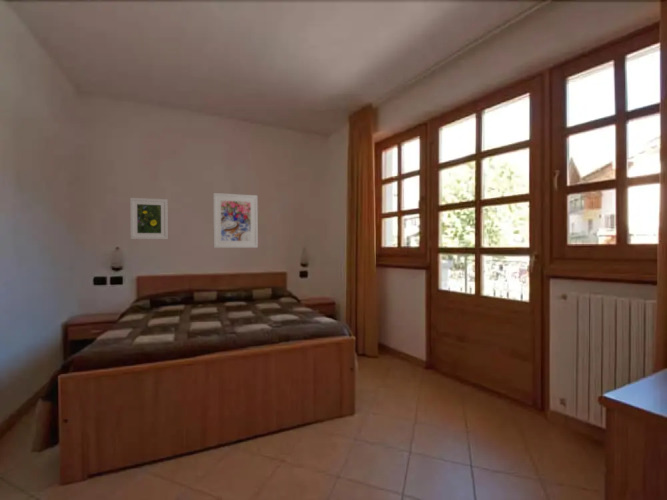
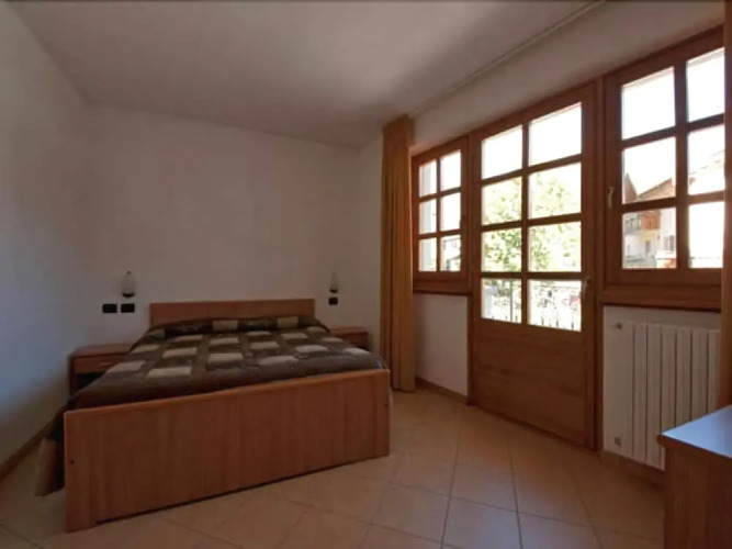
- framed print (236, 221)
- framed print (149, 219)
